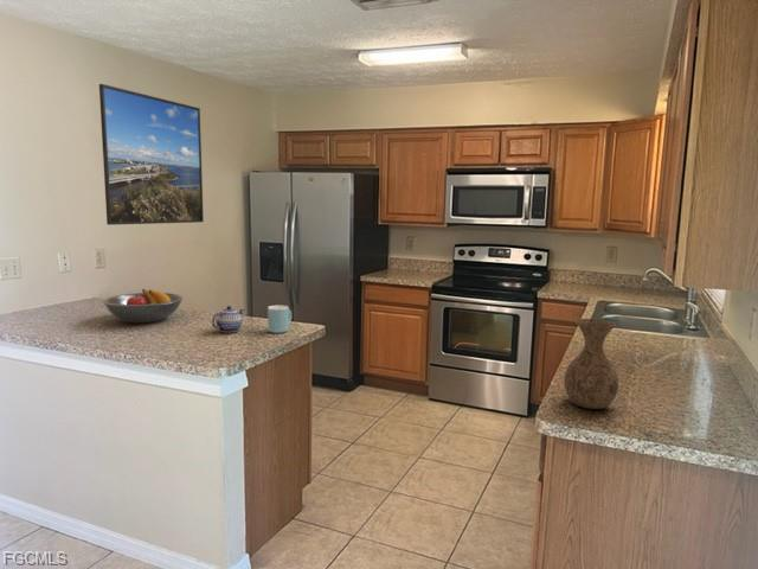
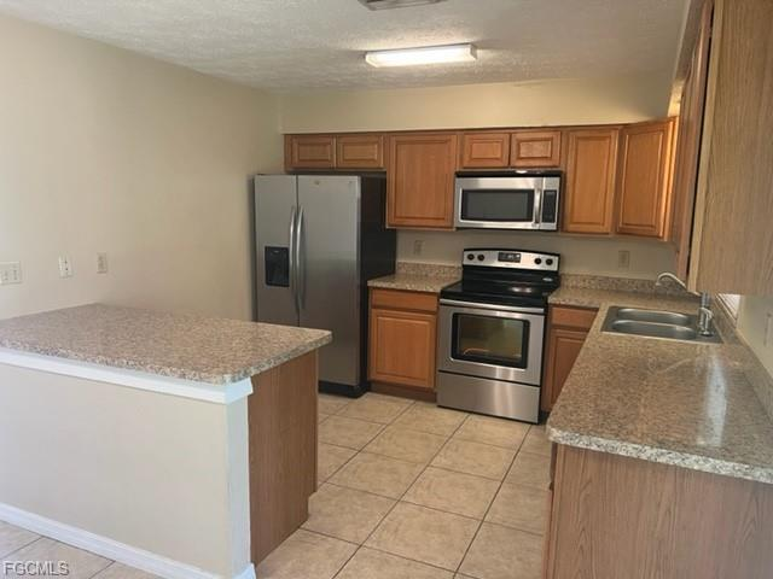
- mug (281, 318)
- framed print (158, 161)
- fruit bowl (143, 306)
- teapot (229, 318)
- vase (592, 364)
